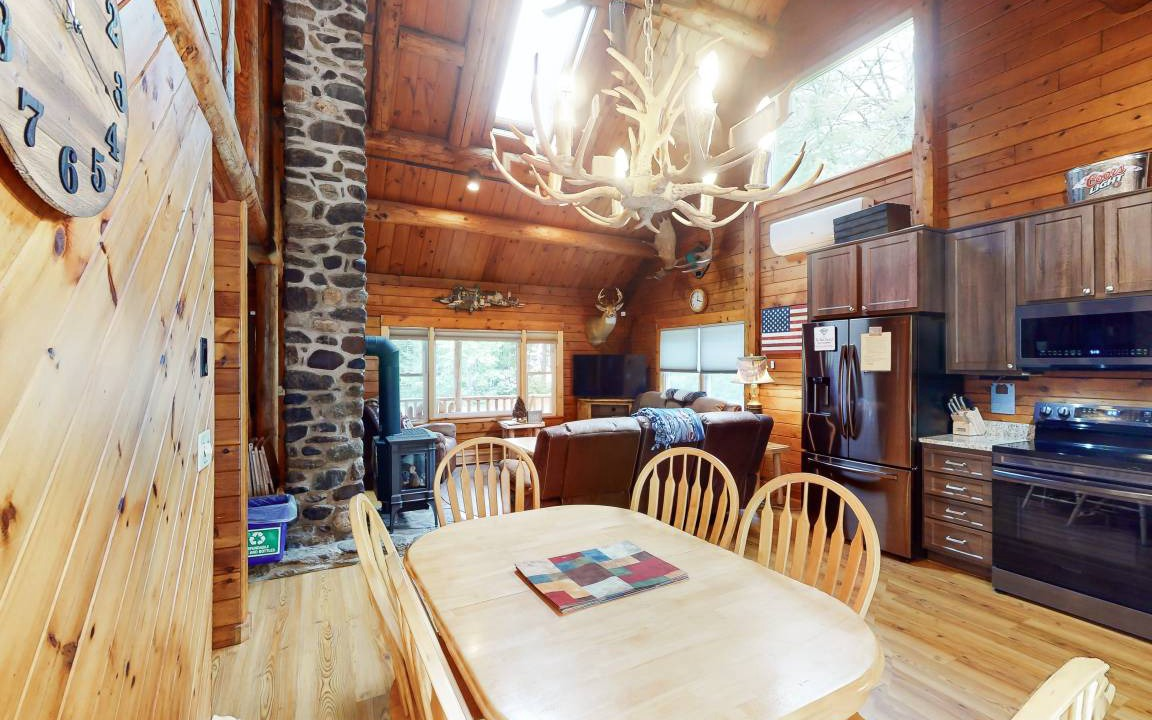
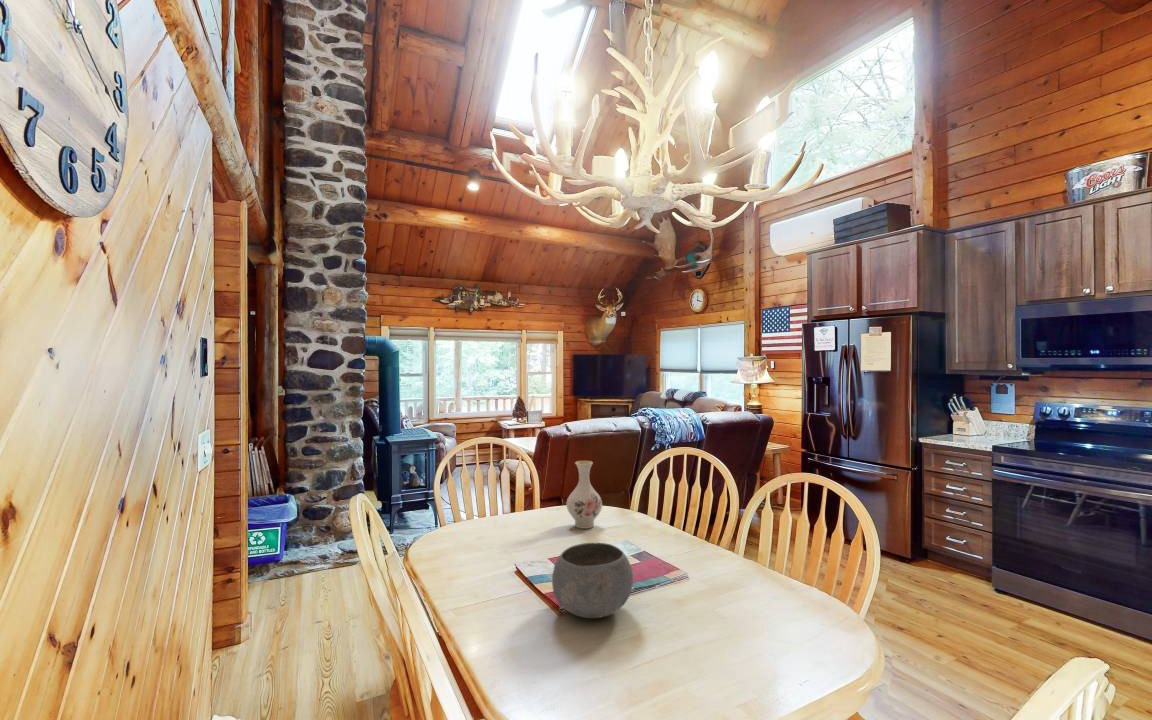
+ bowl (592, 581)
+ vase (584, 493)
